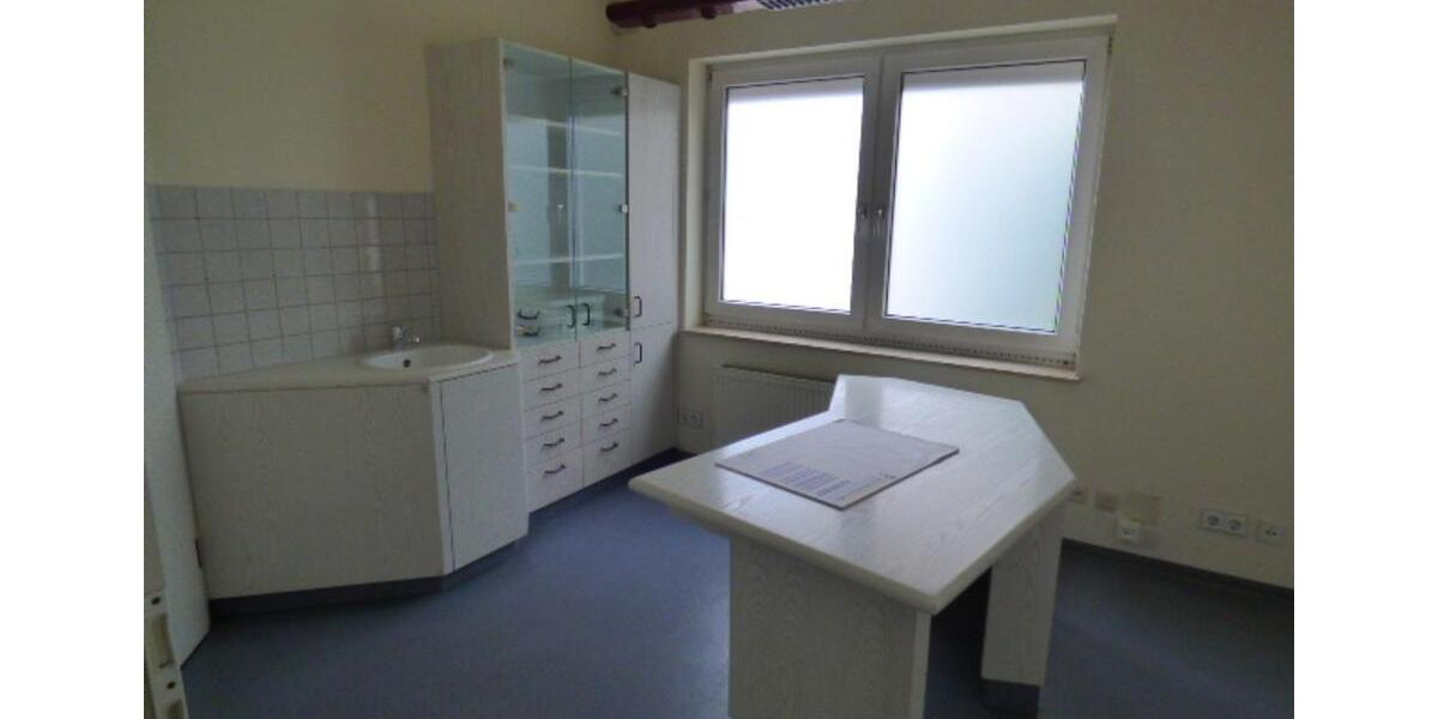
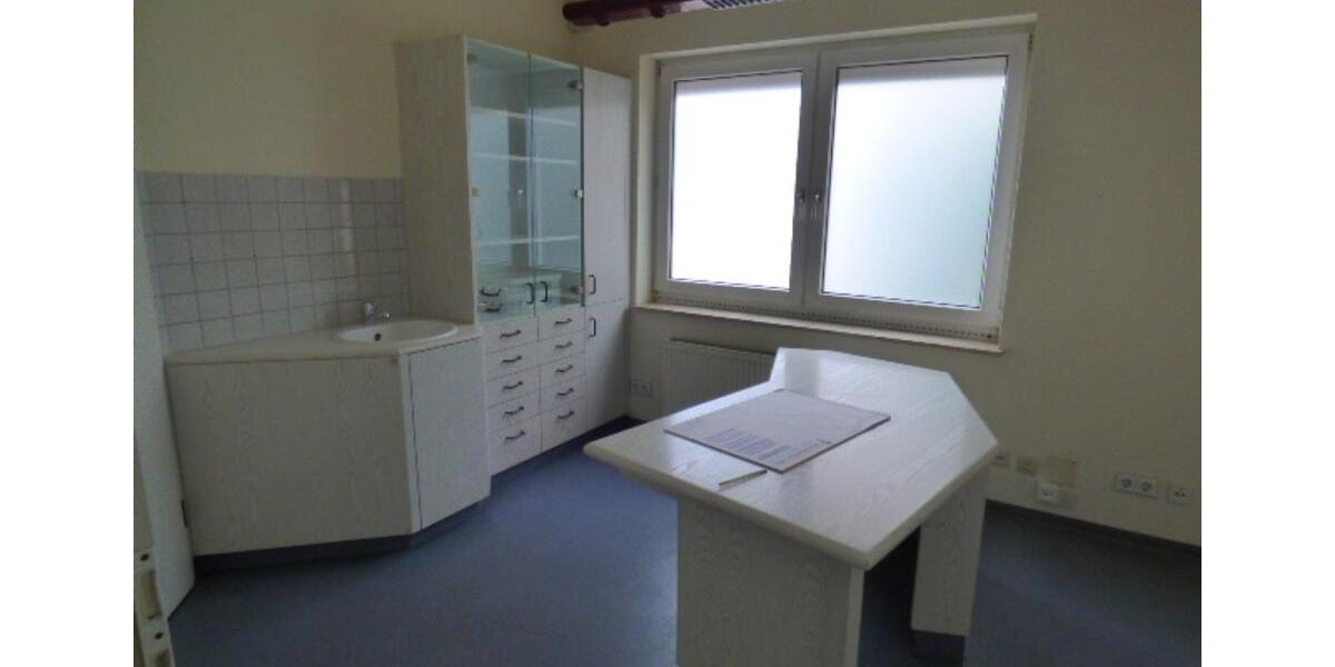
+ pen (743, 476)
